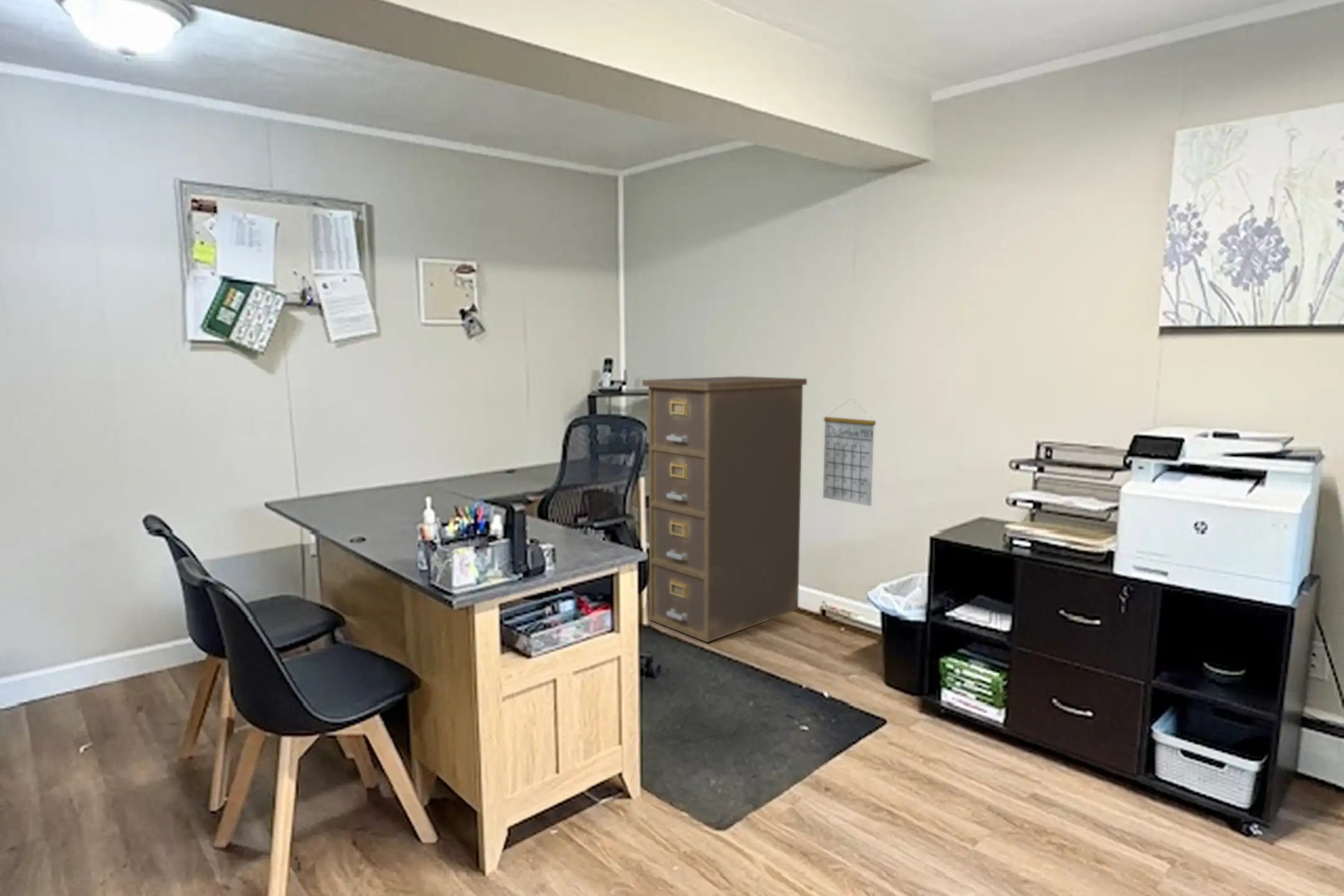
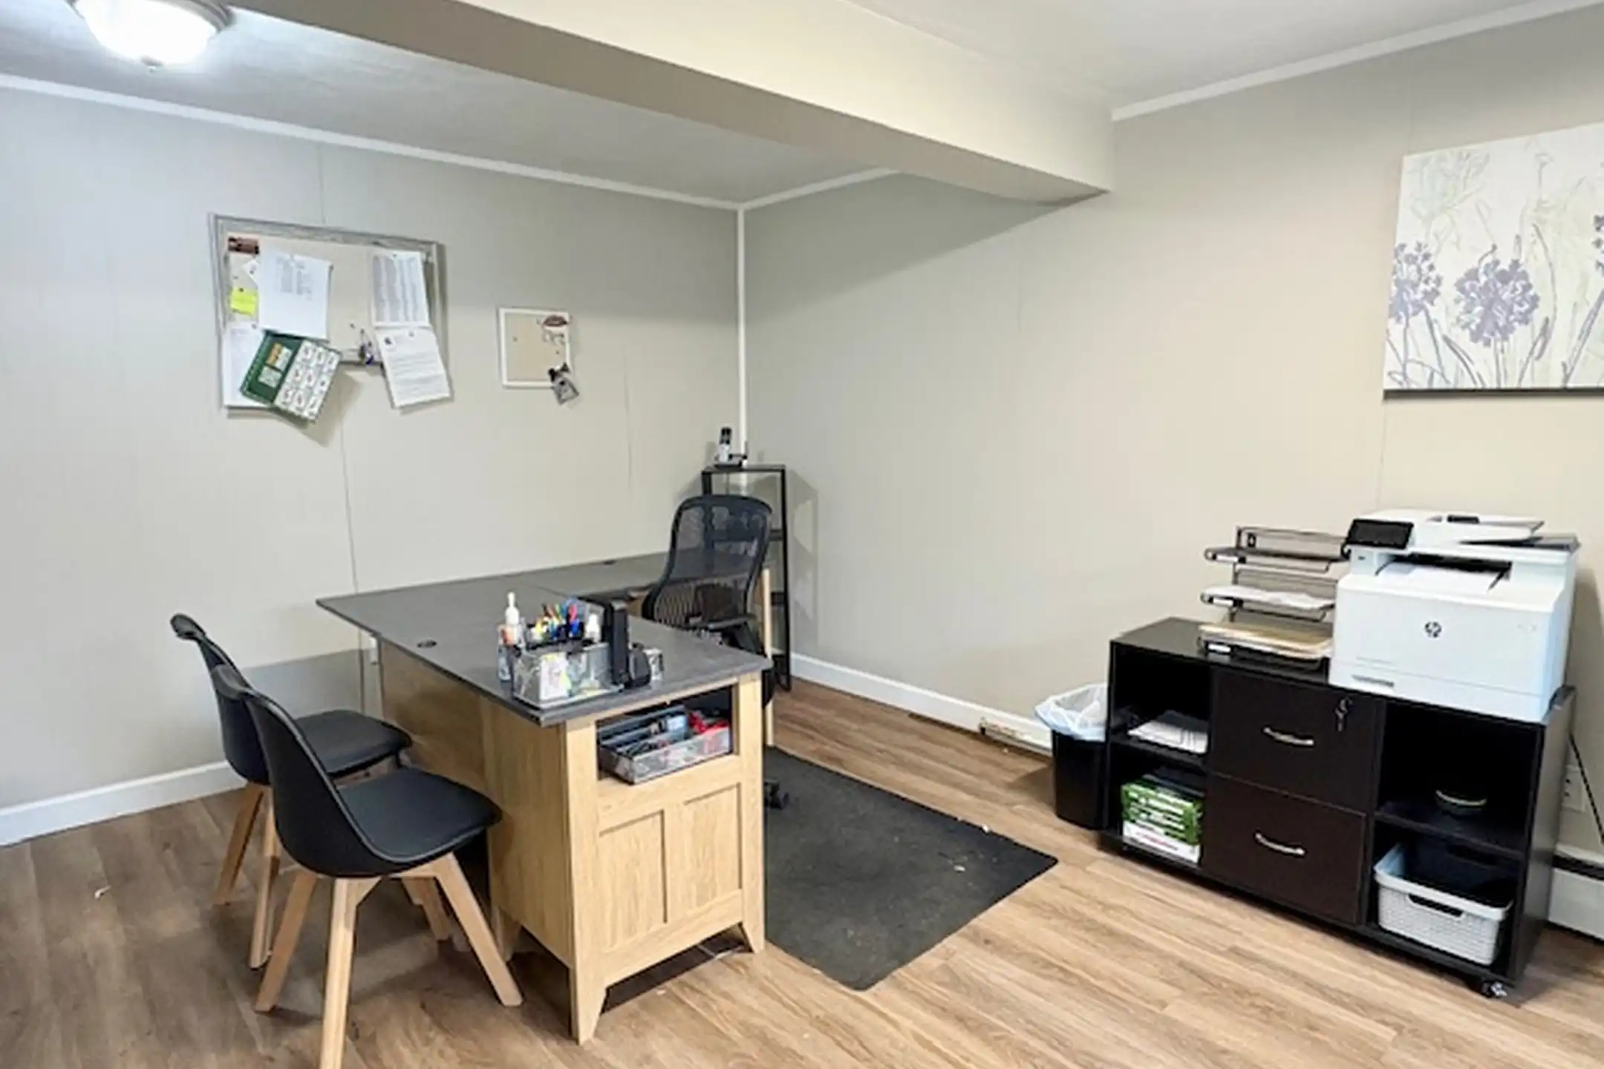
- filing cabinet (725, 499)
- calendar (848, 450)
